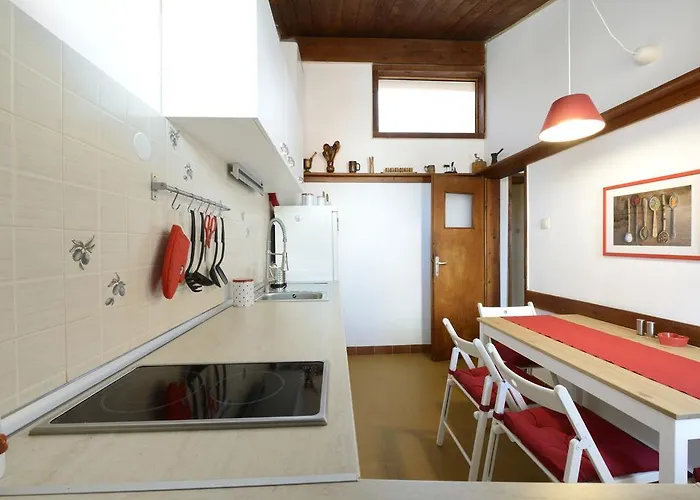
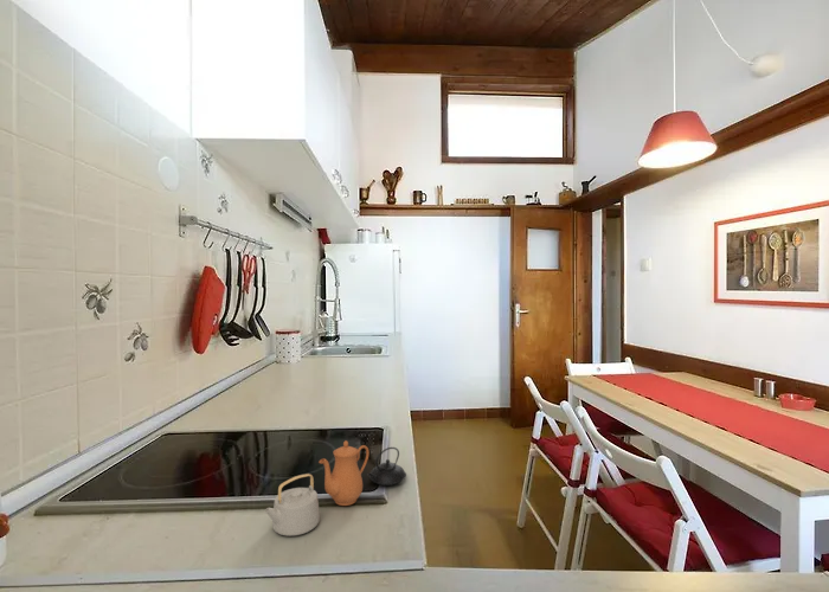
+ teapot (342, 471)
